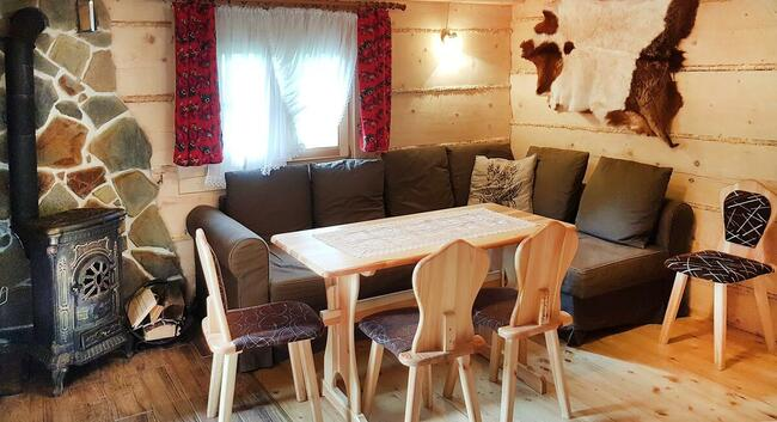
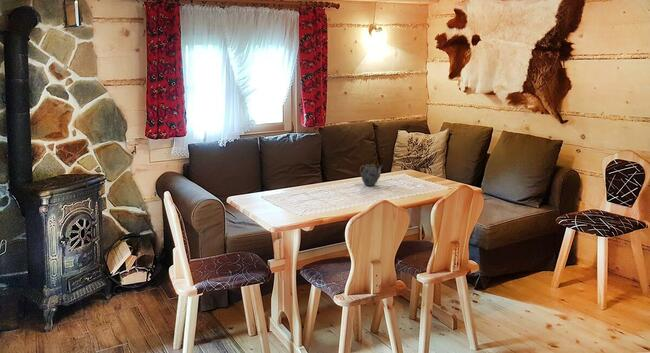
+ teapot (370, 174)
